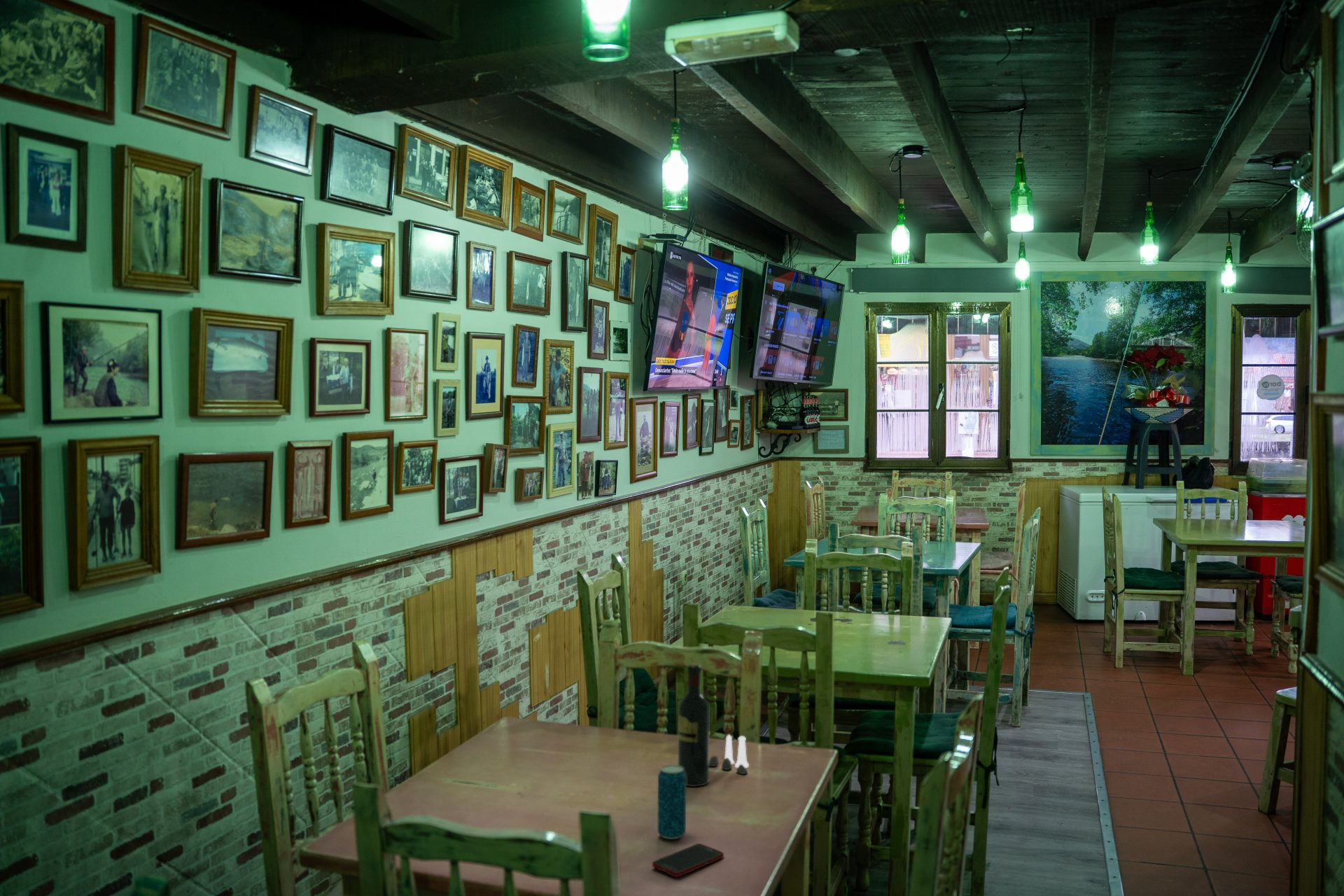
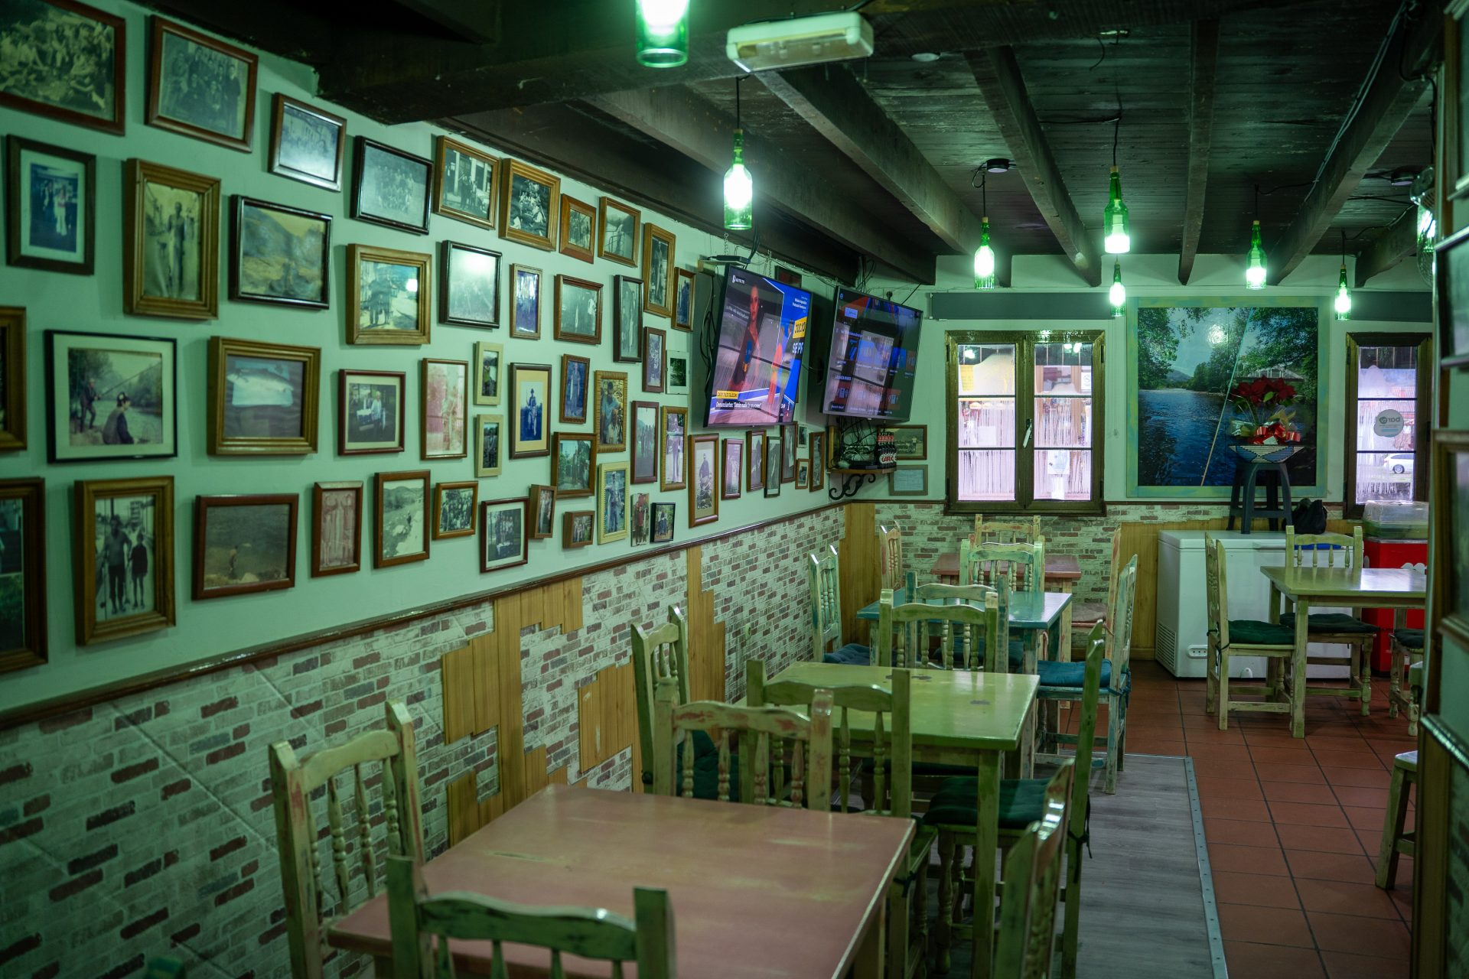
- salt and pepper shaker set (732, 752)
- beverage can (671, 802)
- wine bottle (694, 722)
- cell phone (688, 860)
